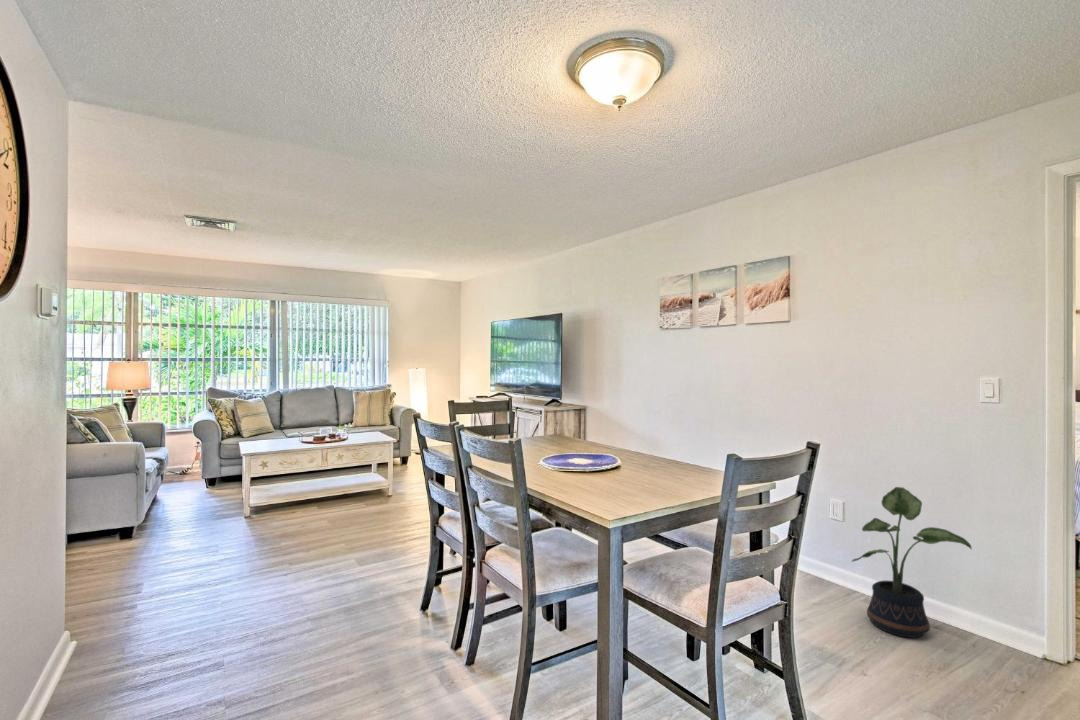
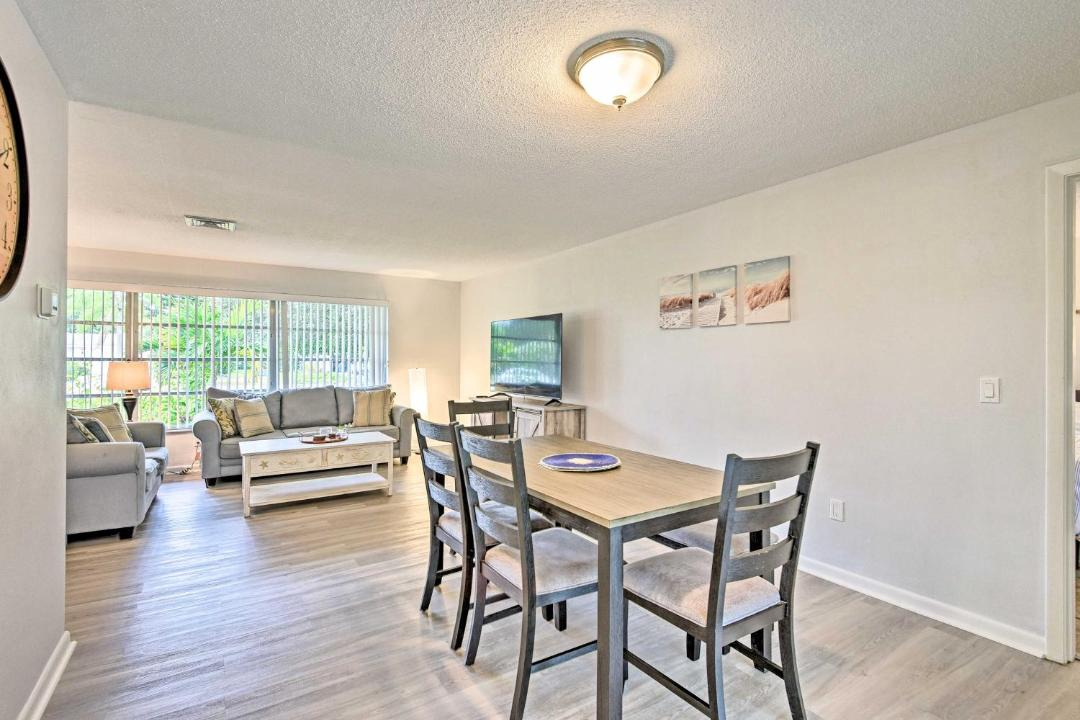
- potted plant (904, 561)
